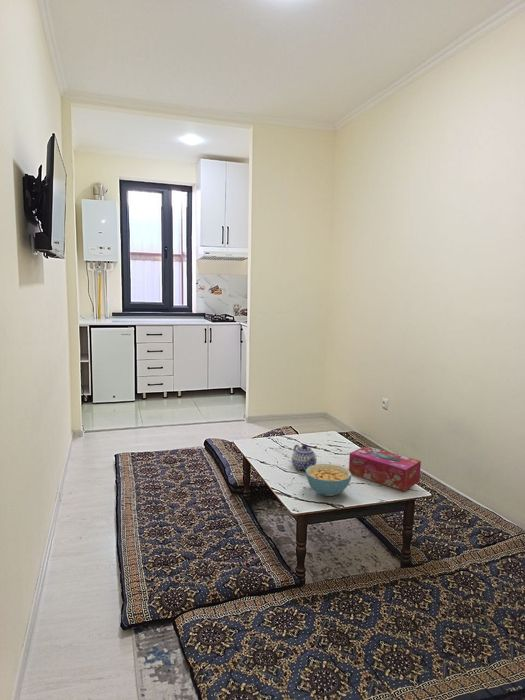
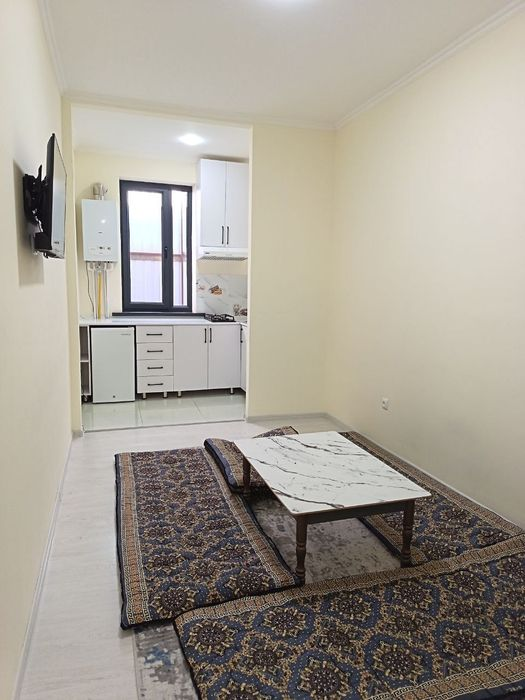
- teapot (303, 455)
- tissue box (384, 467)
- cereal bowl (327, 482)
